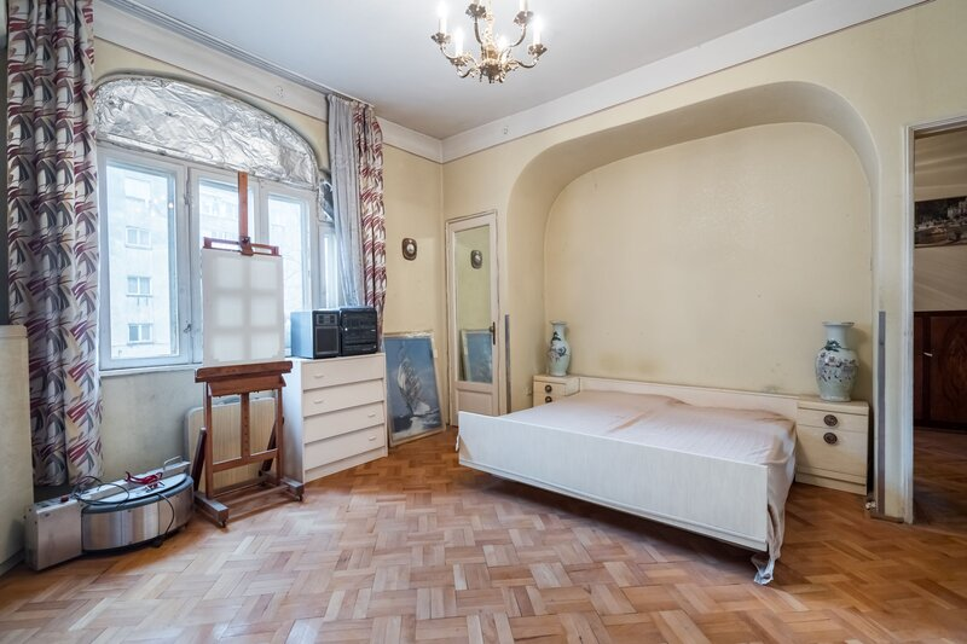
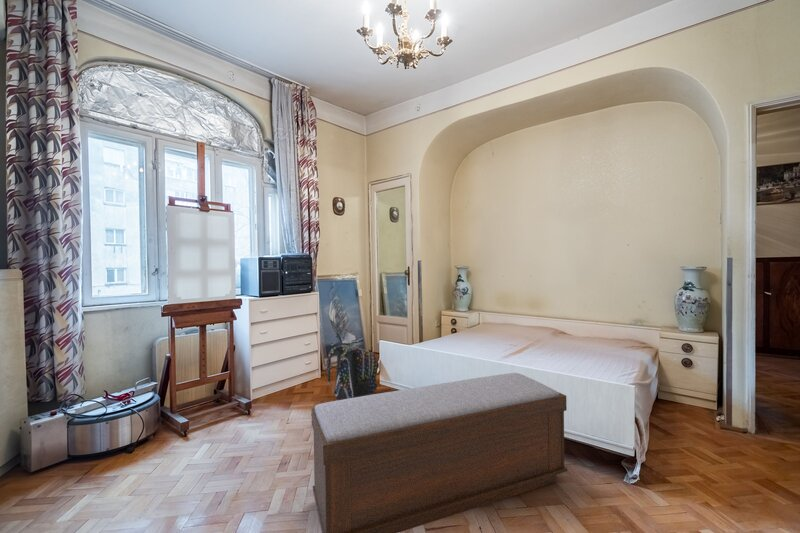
+ backpack (353, 372)
+ bench (442, 442)
